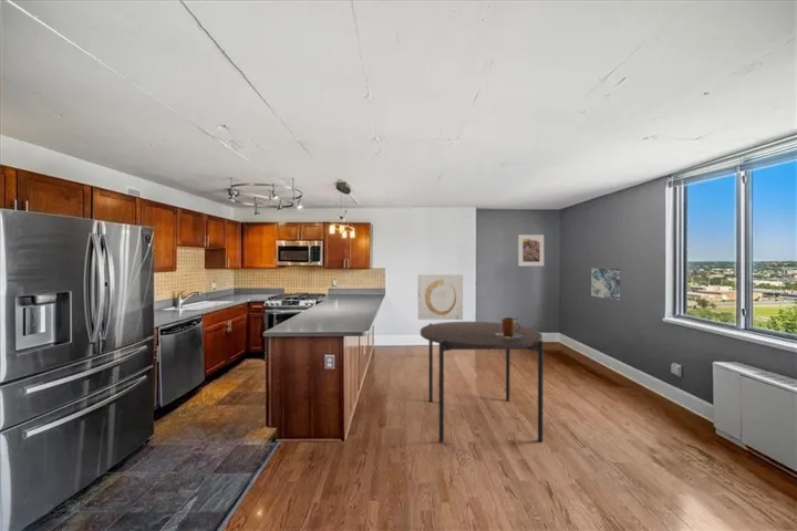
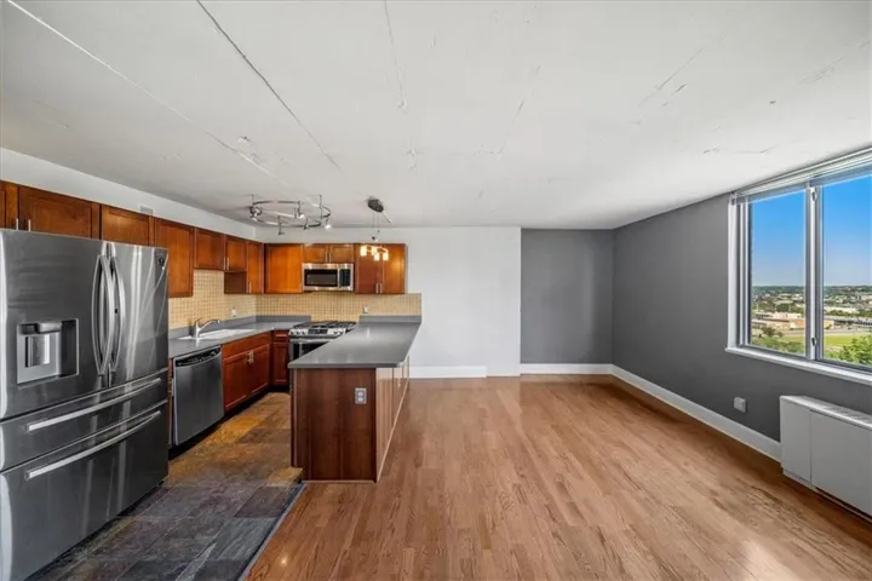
- ceramic jug (508, 326)
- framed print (530, 250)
- wall art (604, 282)
- dining table (478, 348)
- wall art (439, 296)
